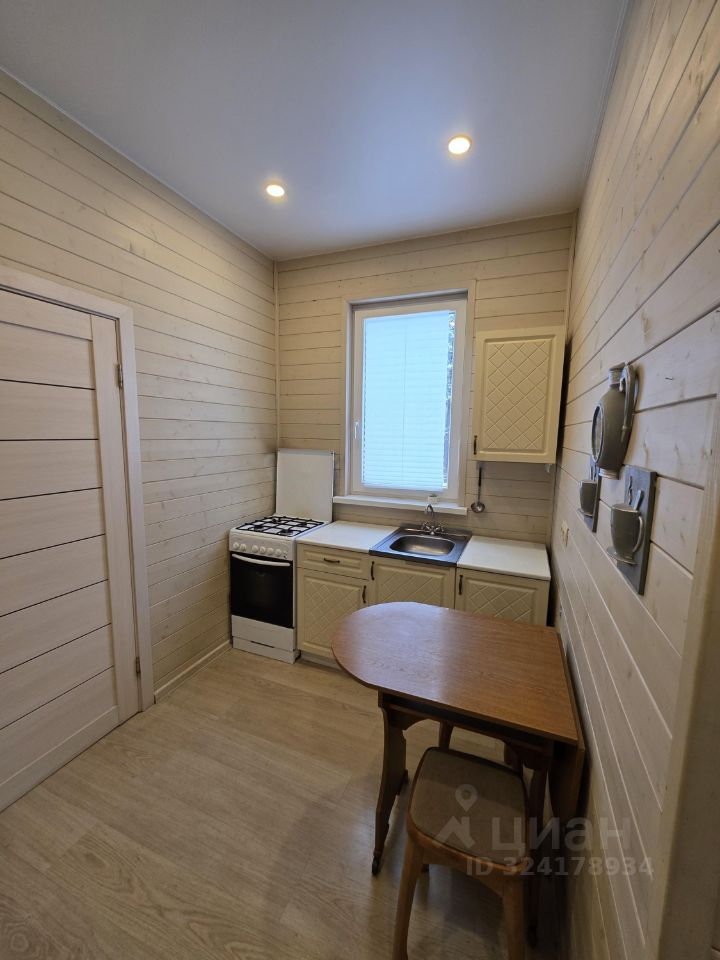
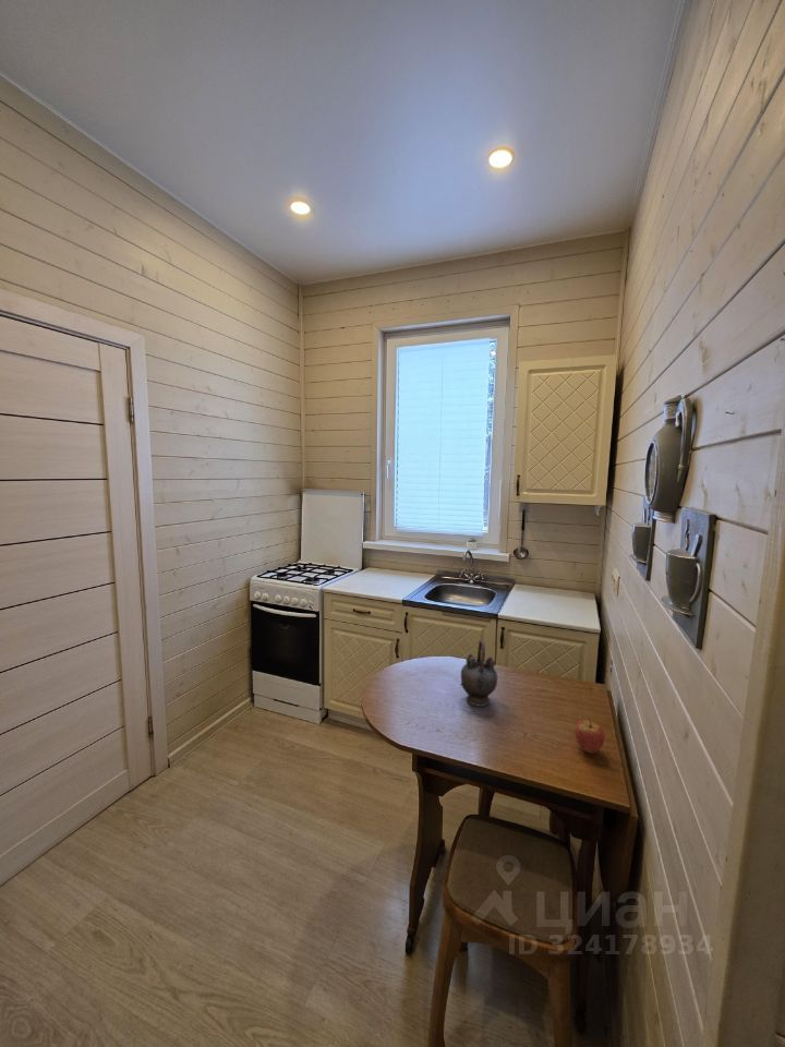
+ teapot (479, 673)
+ fruit (589, 734)
